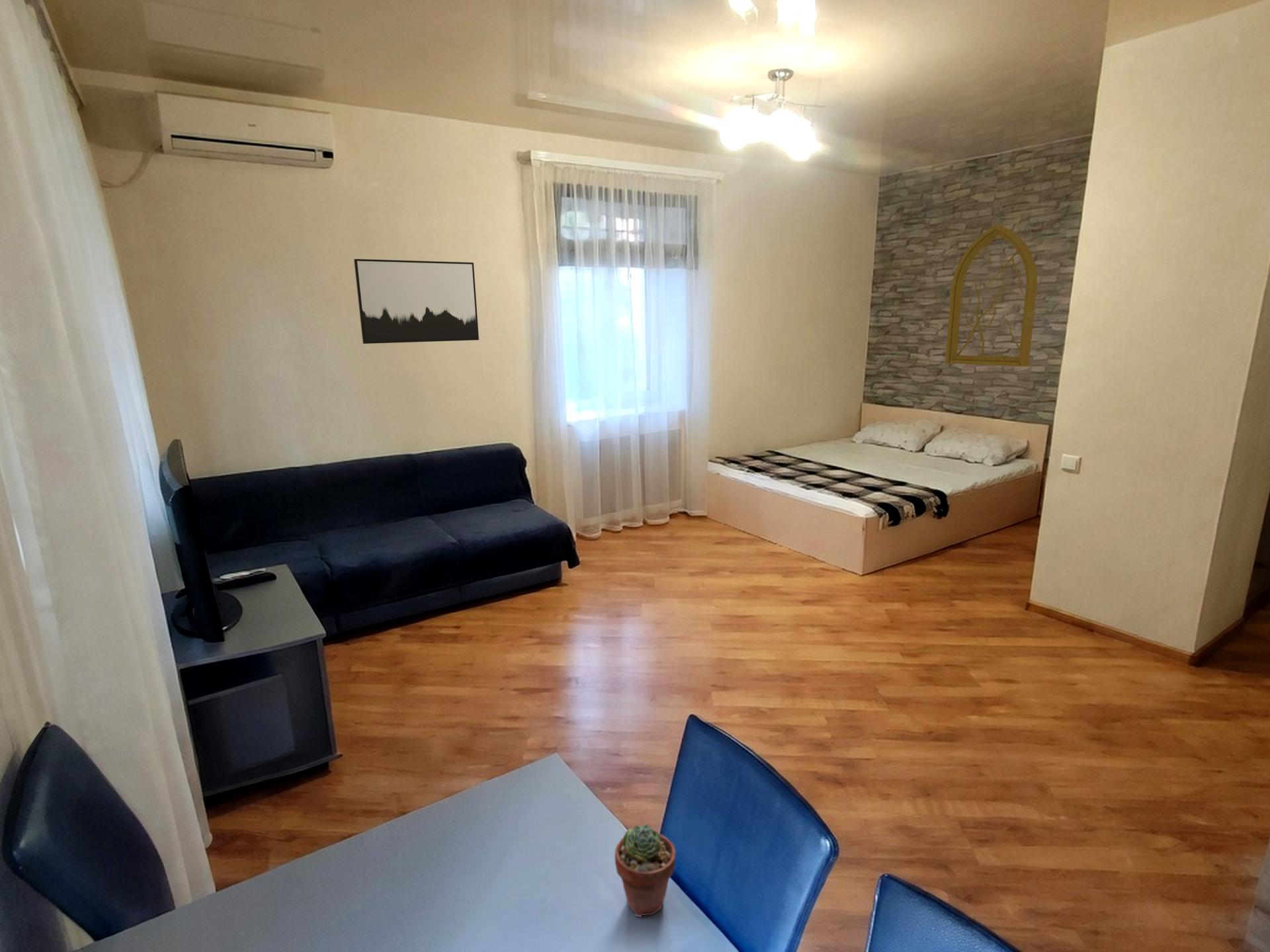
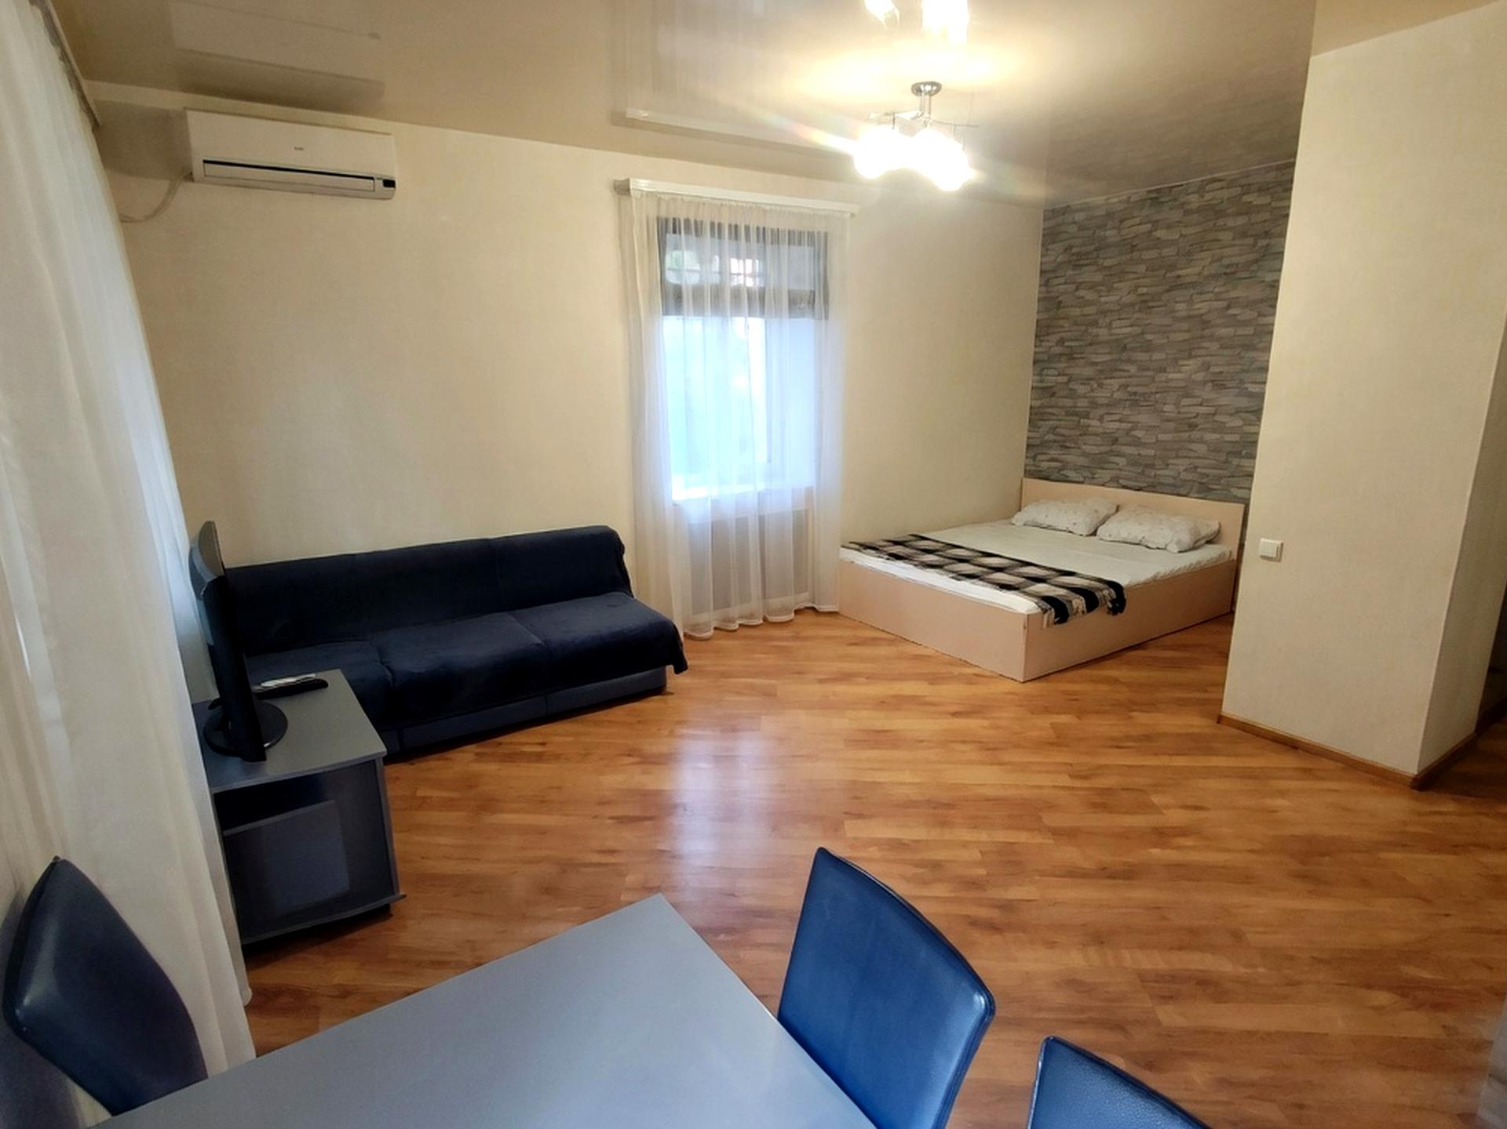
- wall art (419, 301)
- window (995, 298)
- potted succulent (645, 865)
